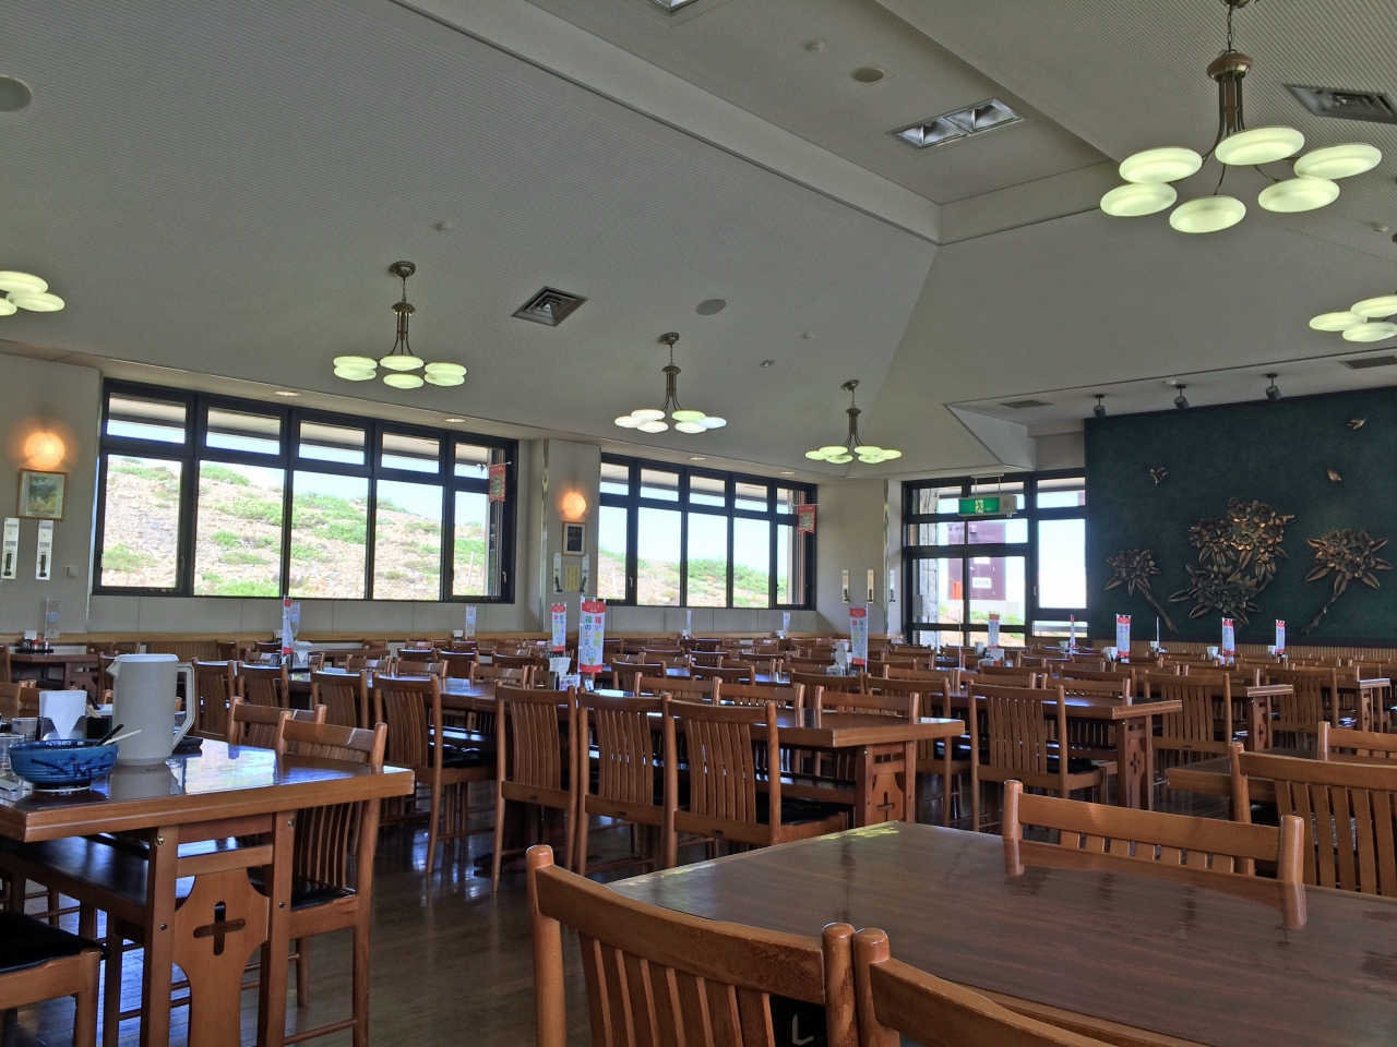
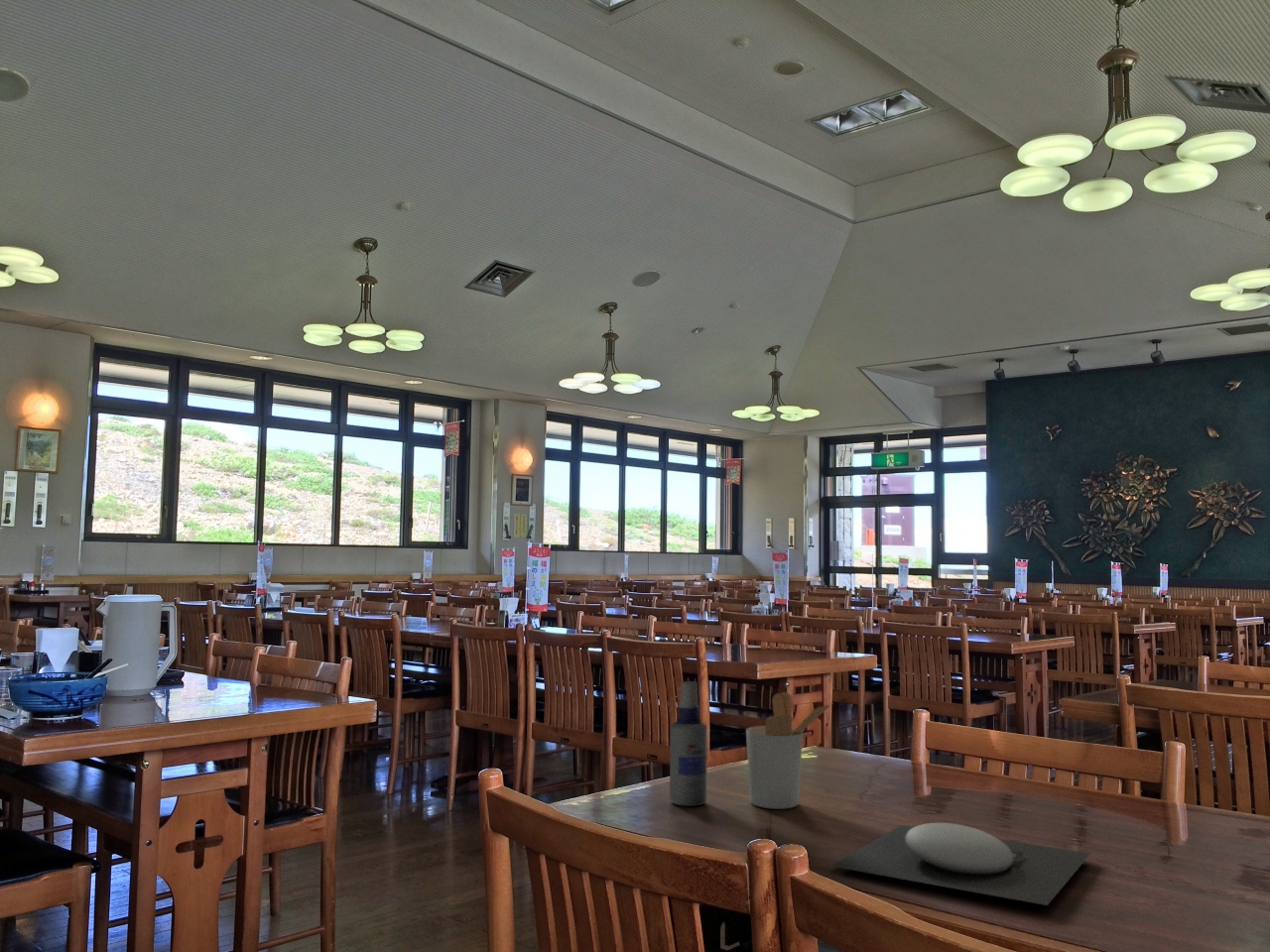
+ spray bottle (688, 741)
+ utensil holder (789, 750)
+ plate (963, 846)
